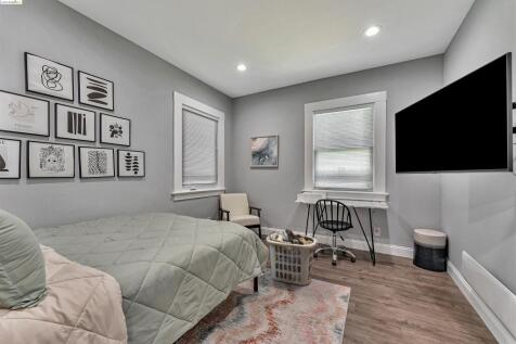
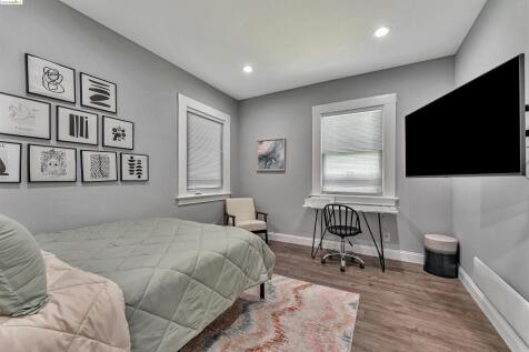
- clothes hamper (291, 254)
